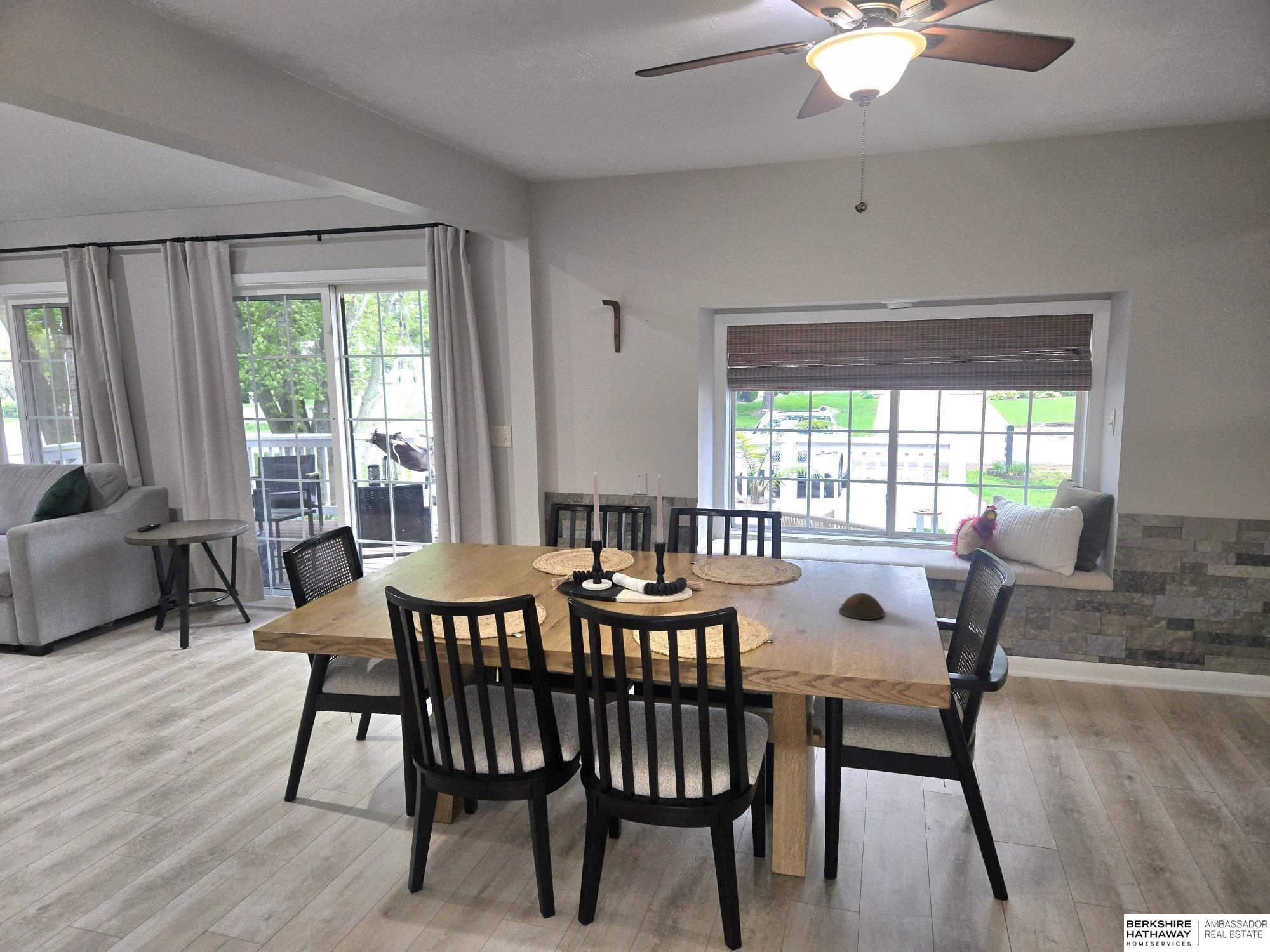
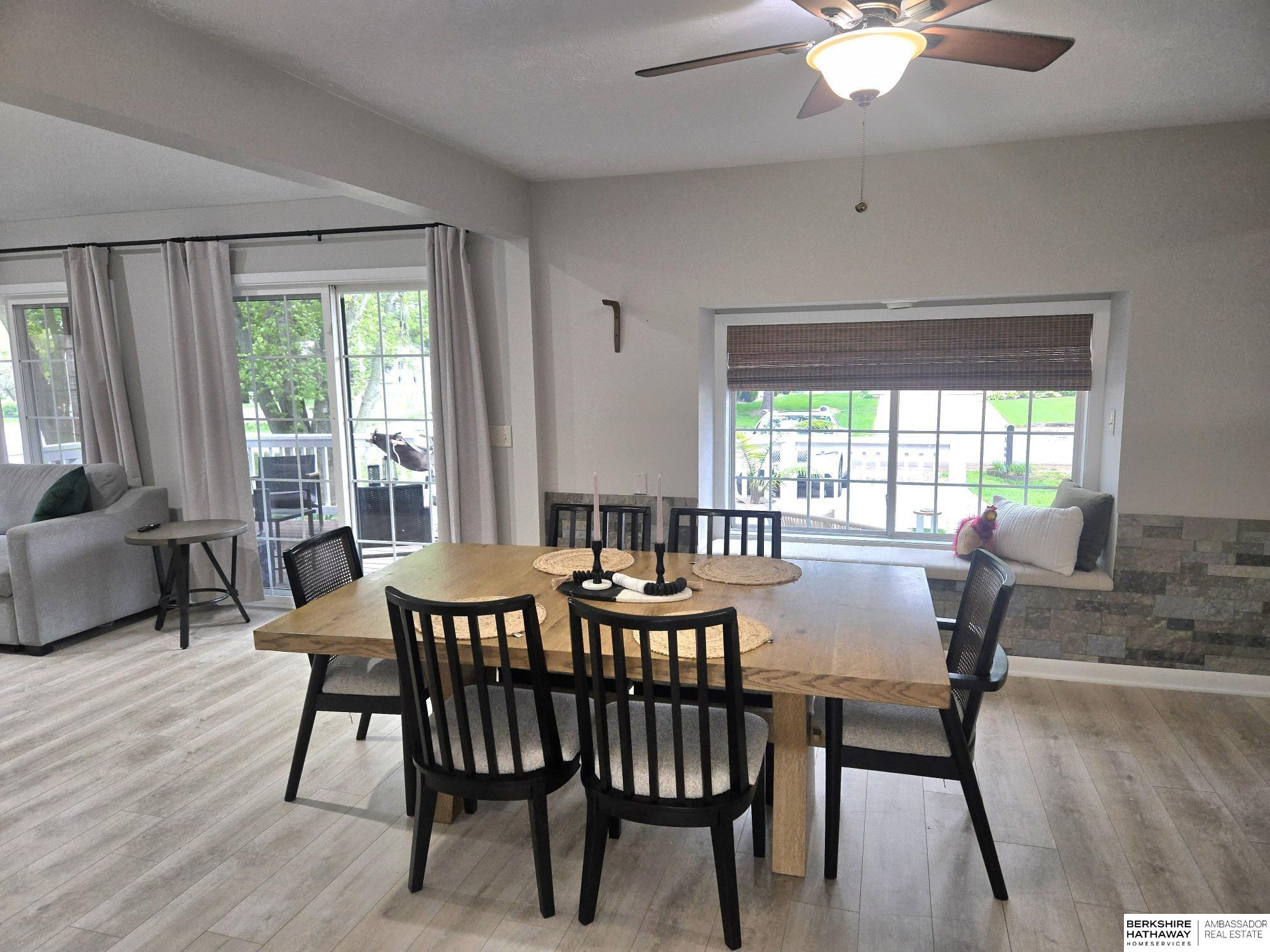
- bowl (864, 609)
